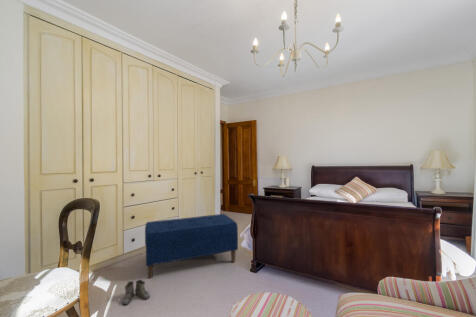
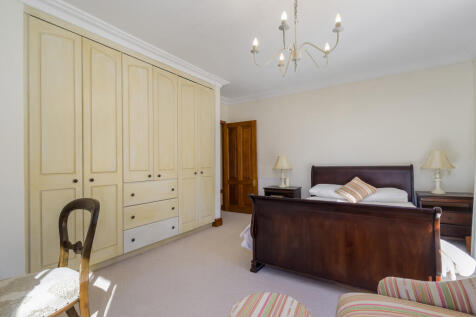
- bench (191, 242)
- boots (133, 291)
